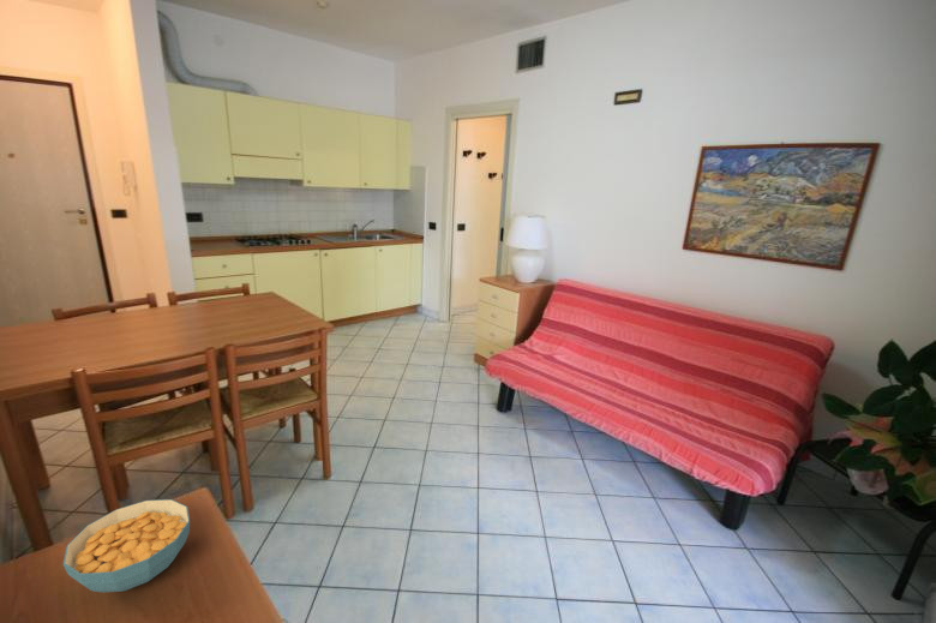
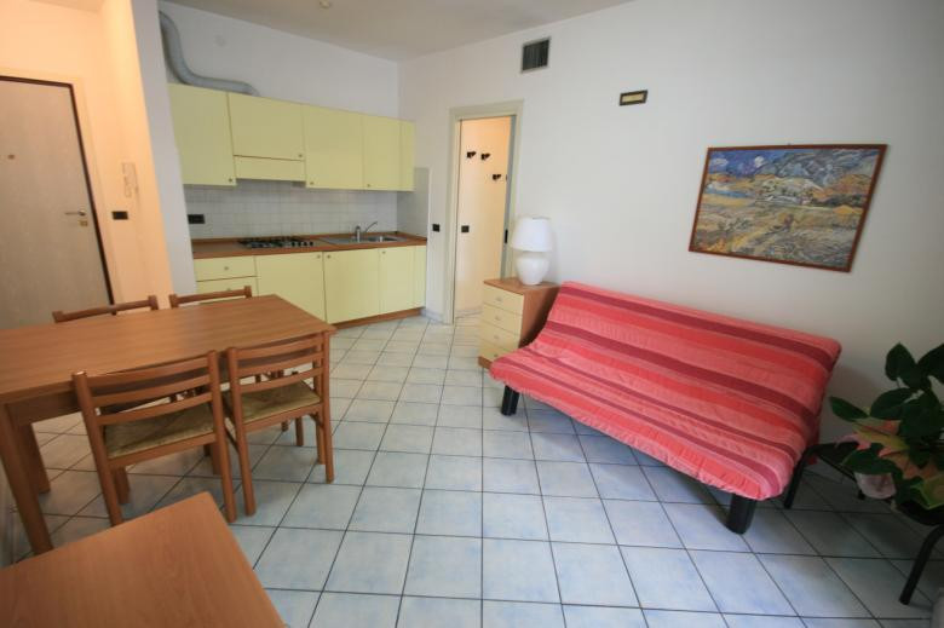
- cereal bowl (134, 552)
